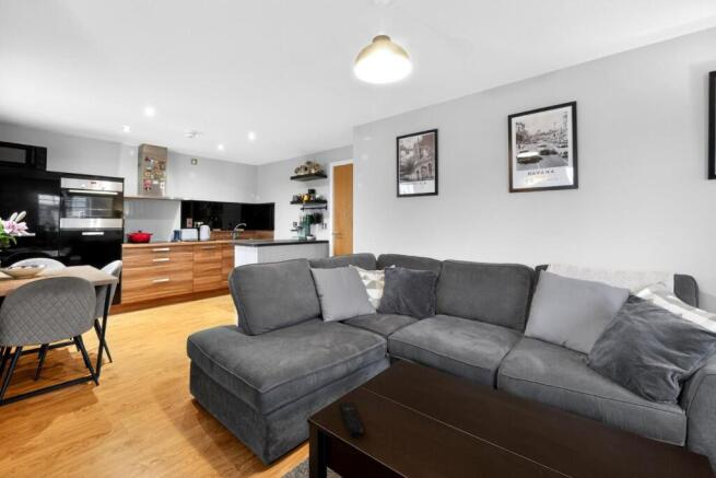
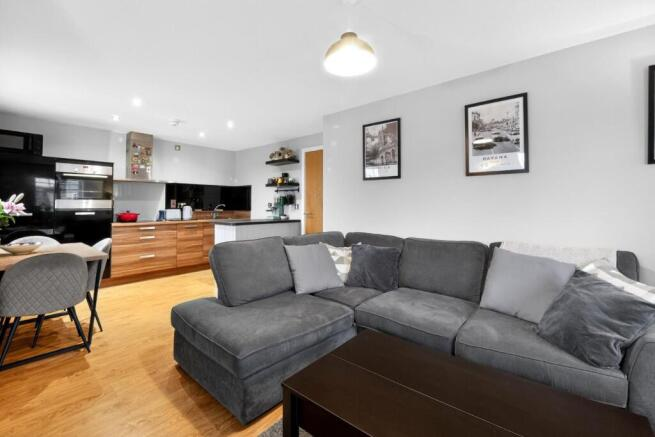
- remote control (351, 418)
